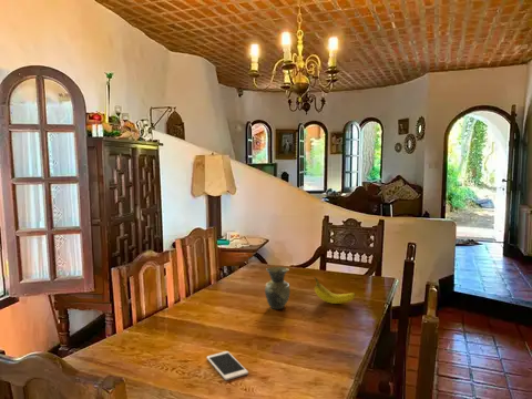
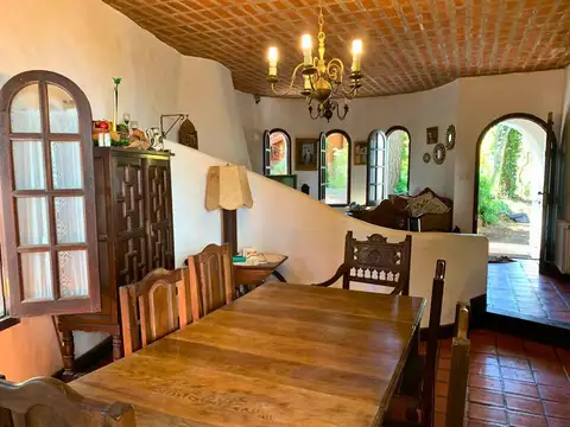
- fruit (331, 293)
- vase (277, 287)
- cell phone (226, 365)
